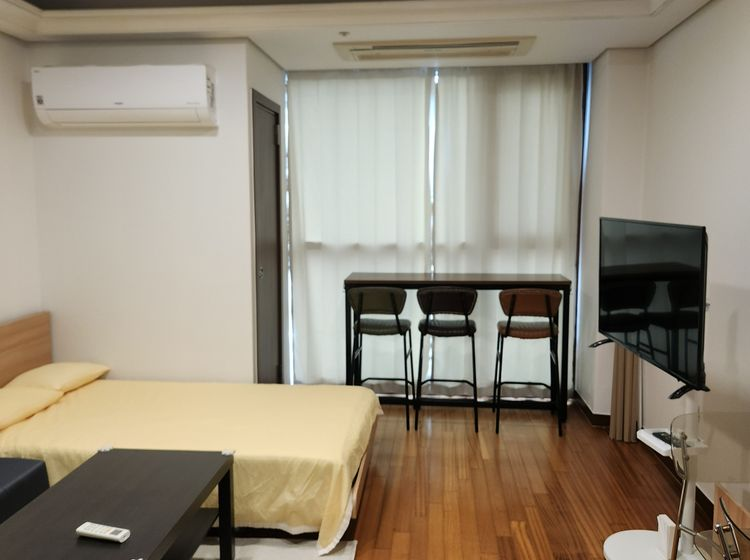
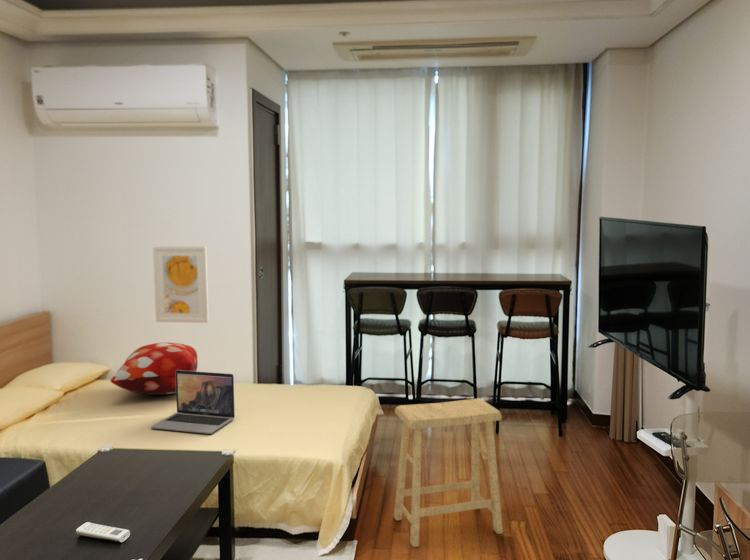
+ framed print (181, 284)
+ decorative pillow (157, 368)
+ stool (451, 483)
+ laptop (192, 401)
